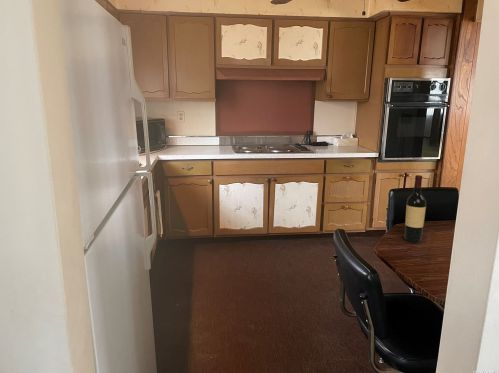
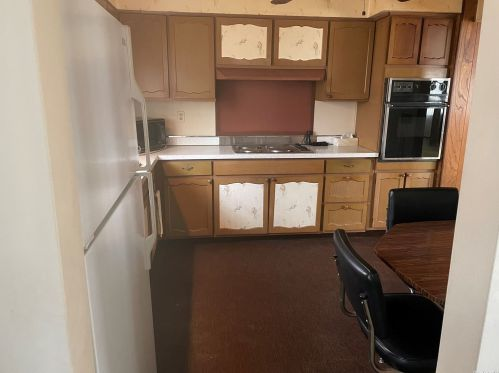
- wine bottle (415, 208)
